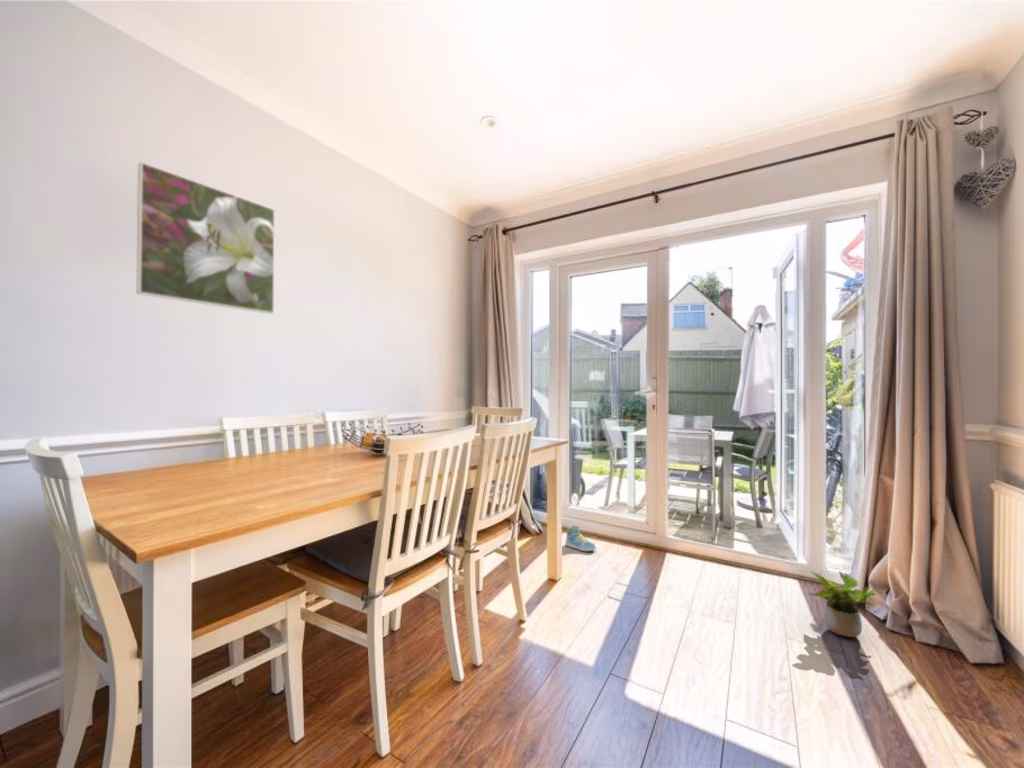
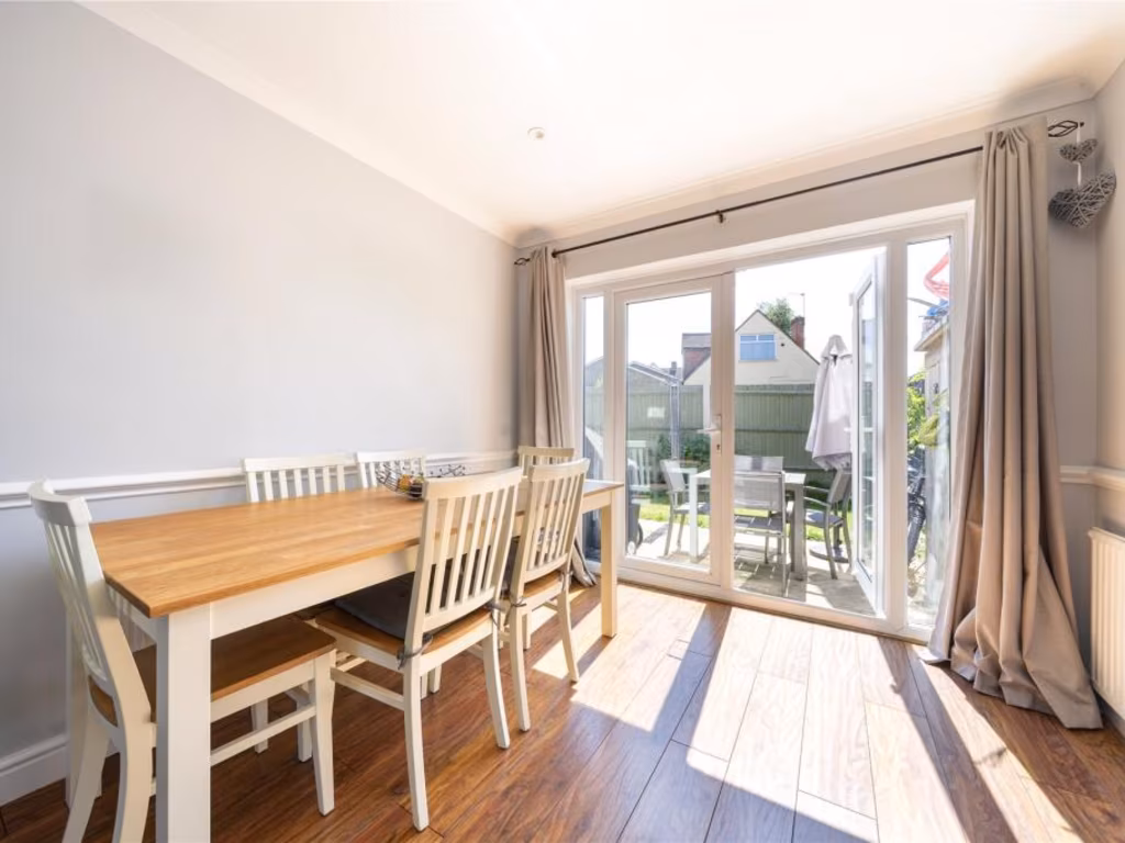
- potted plant (841, 602)
- sneaker (580, 537)
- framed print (213, 246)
